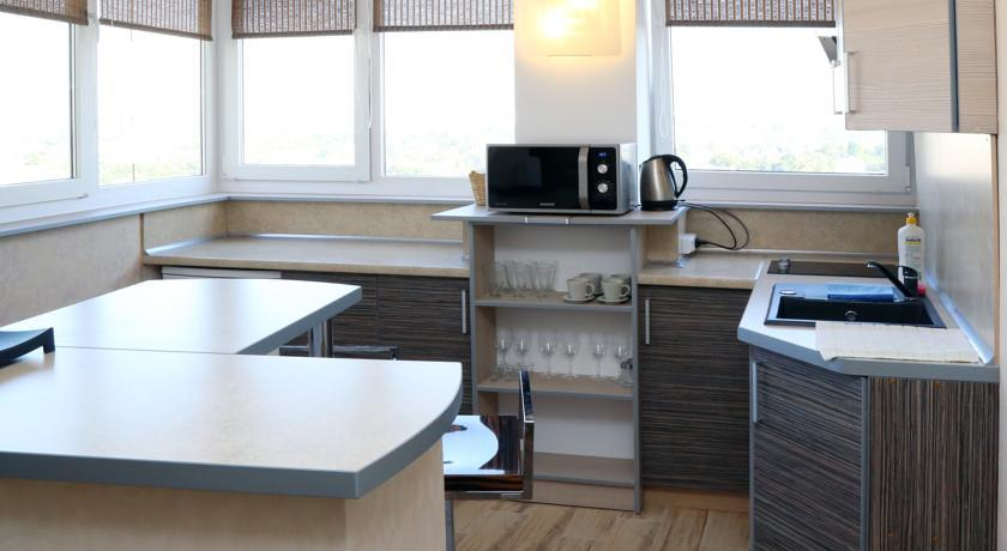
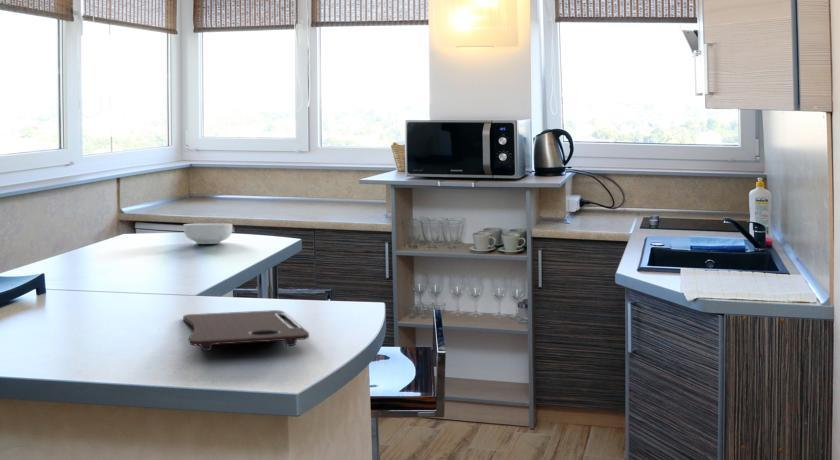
+ cutting board (241, 328)
+ cereal bowl (208, 233)
